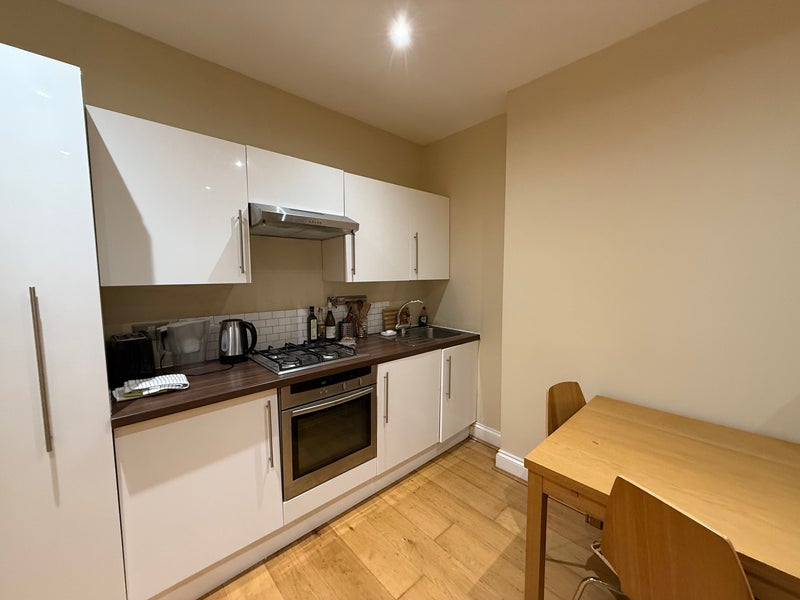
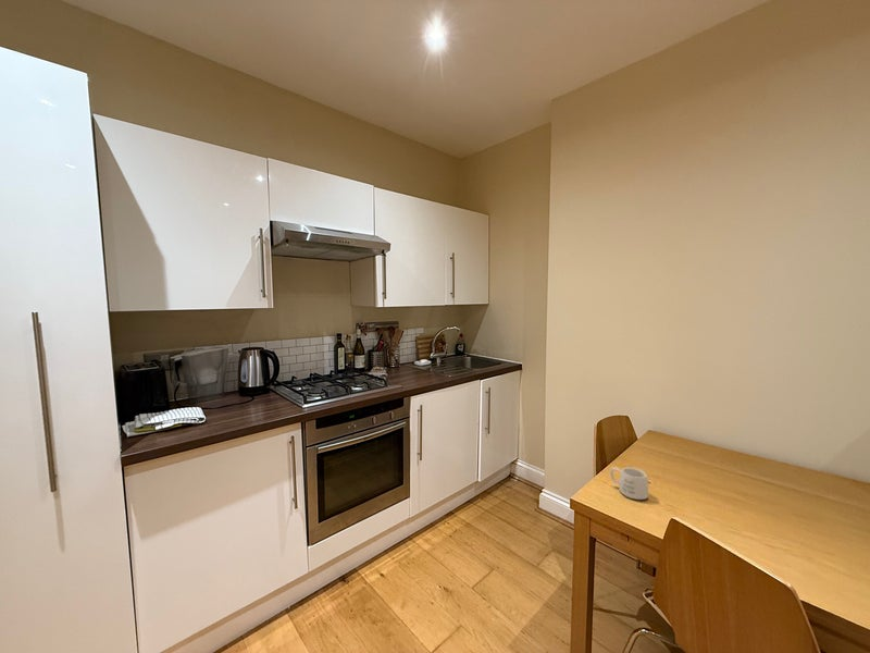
+ mug (627, 481)
